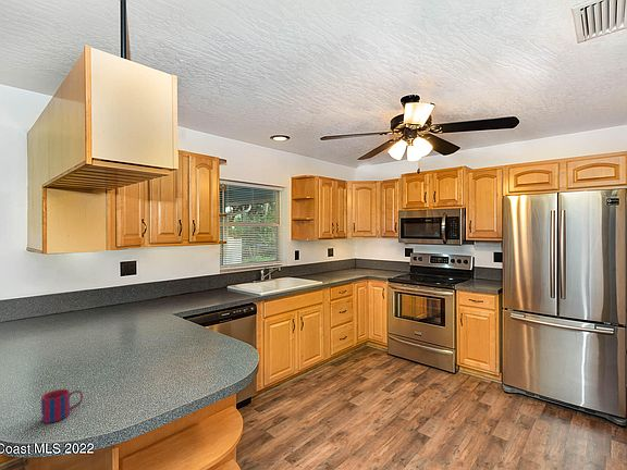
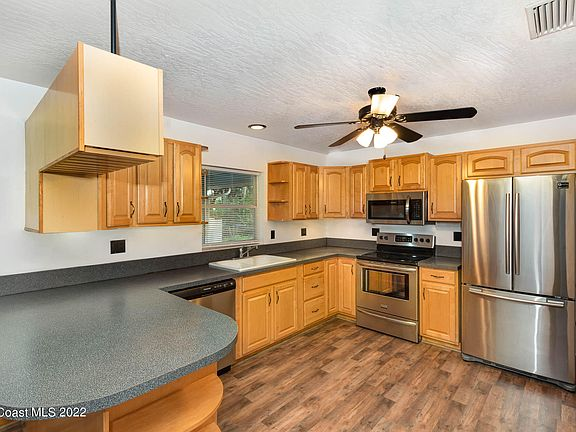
- mug (62, 404)
